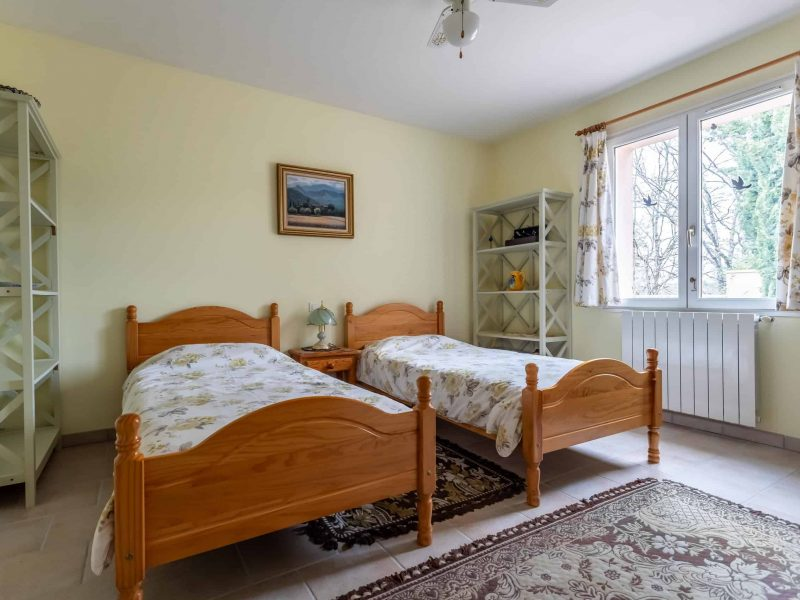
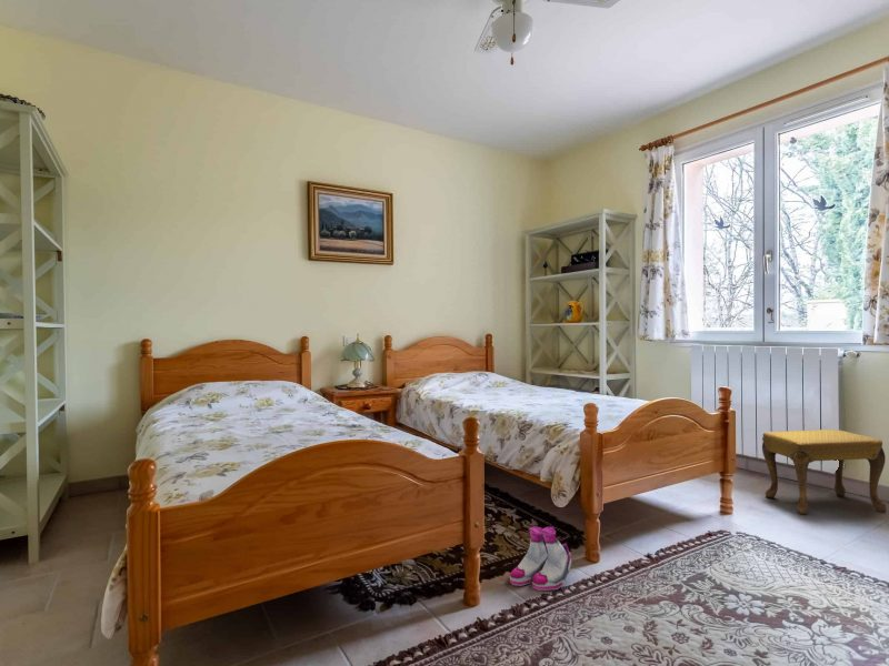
+ boots (540, 553)
+ footstool (820, 460)
